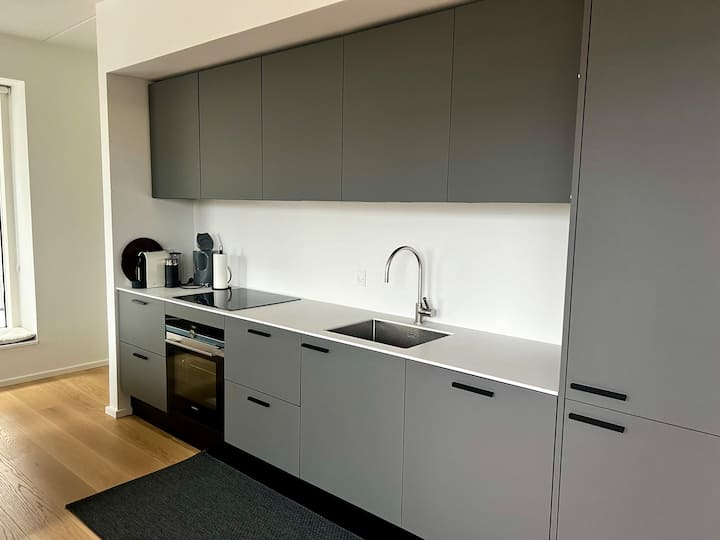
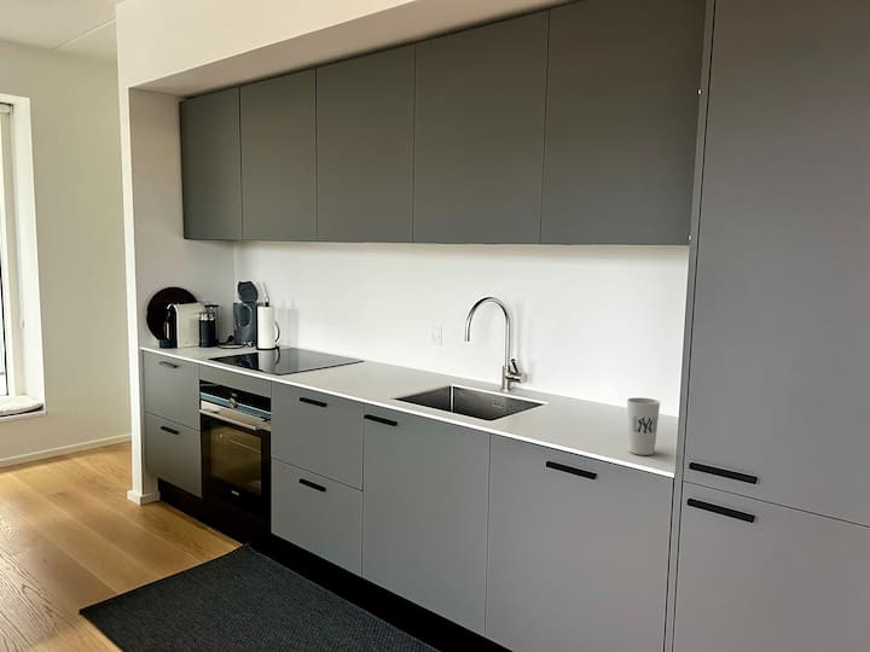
+ cup (642, 426)
